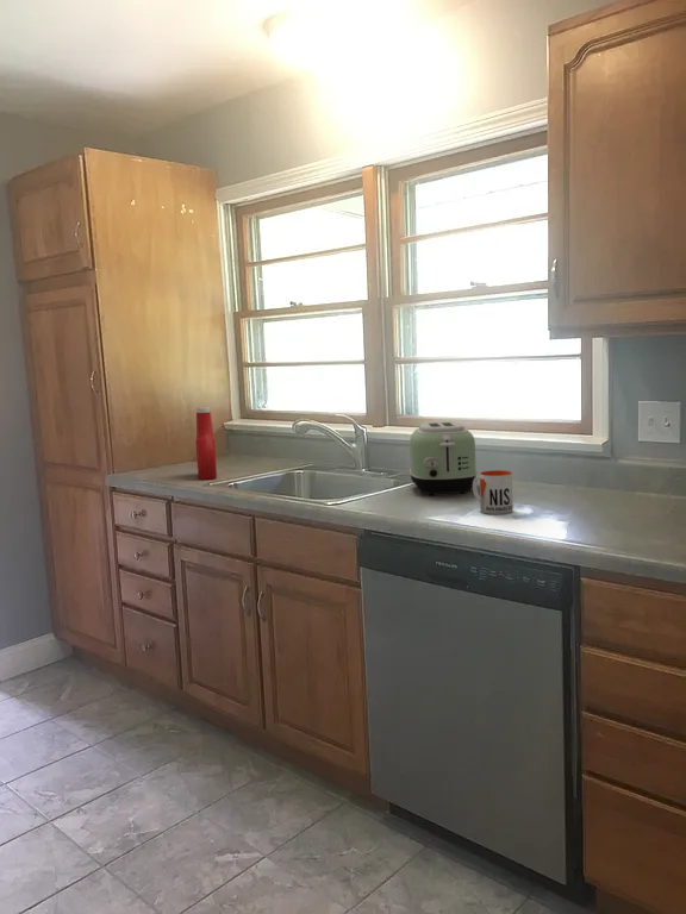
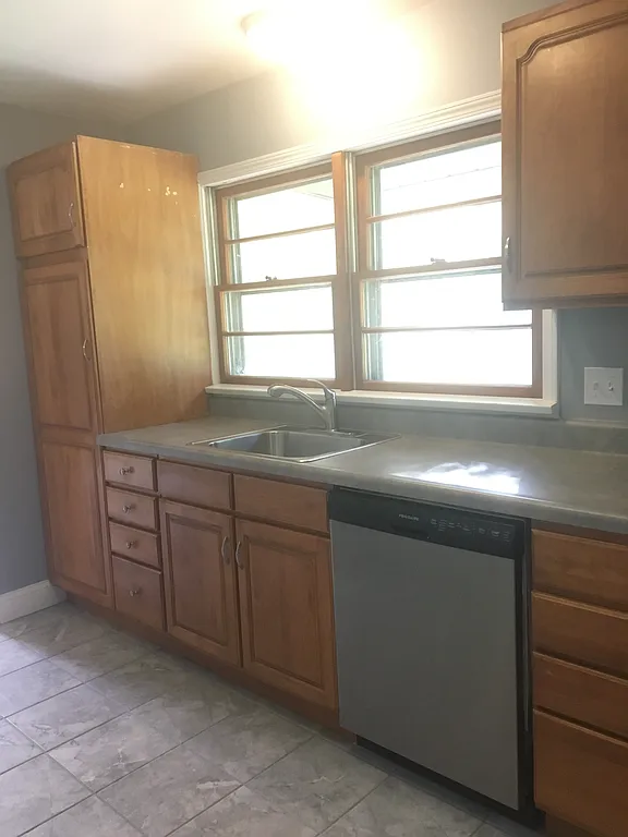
- soap bottle (205, 442)
- mug (491, 490)
- toaster (442, 457)
